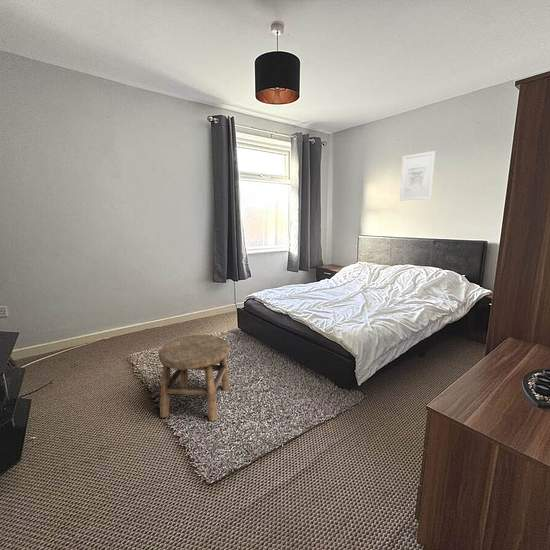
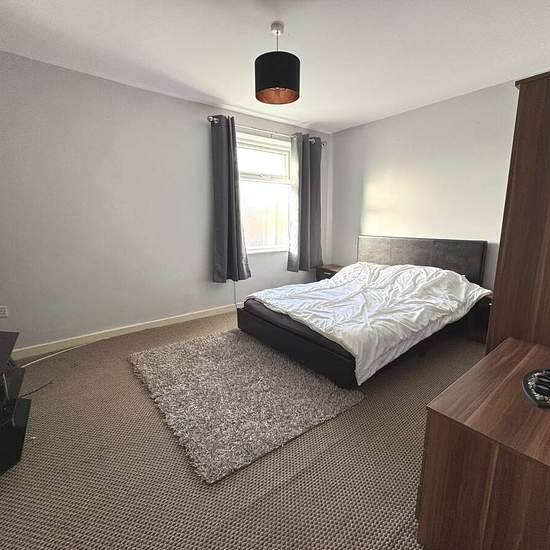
- wall art (416, 177)
- stool (196, 369)
